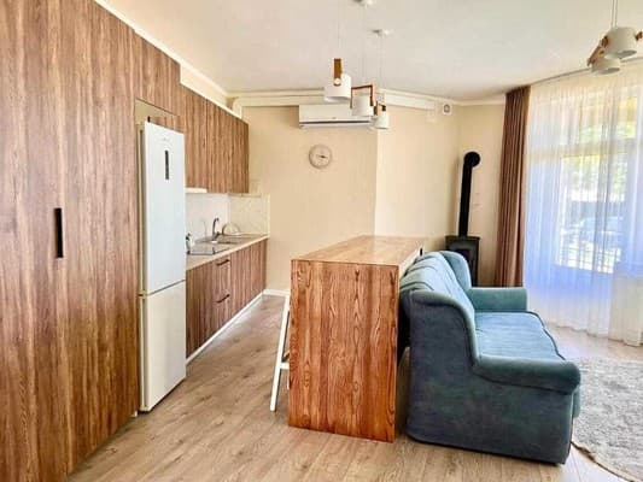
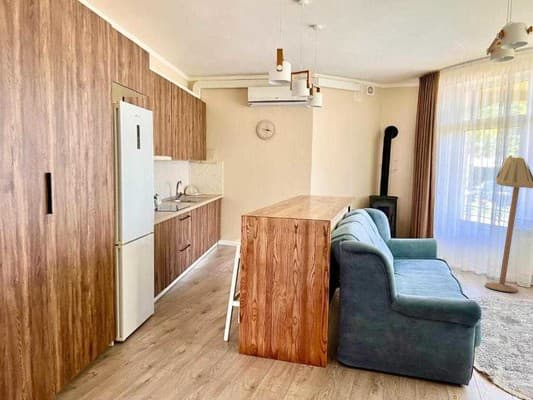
+ floor lamp (511, 222)
